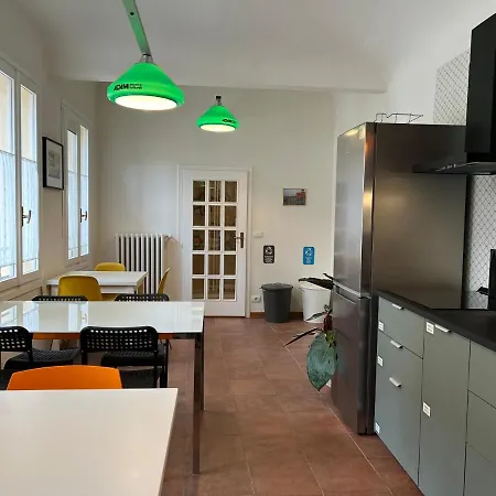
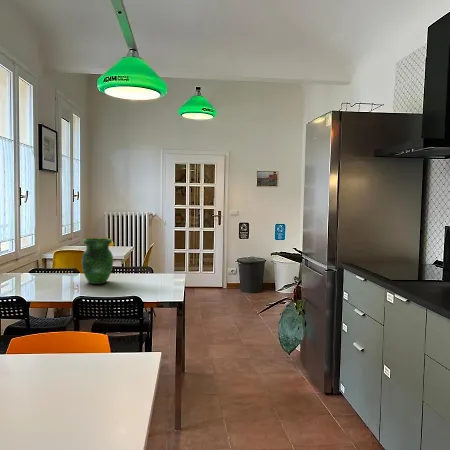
+ vase (97, 260)
